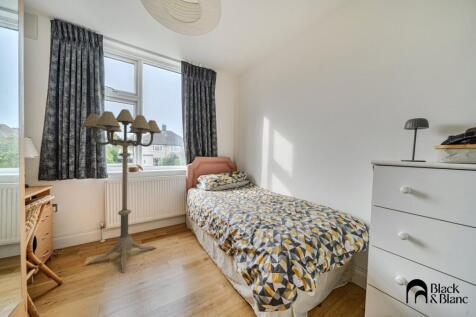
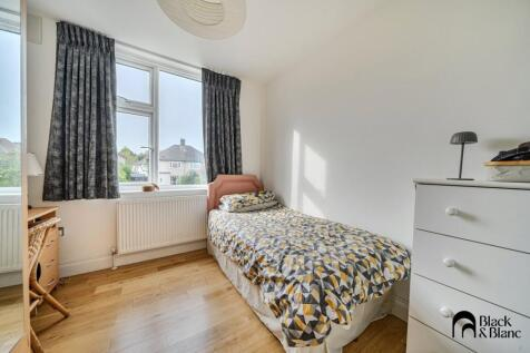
- floor lamp (124, 183)
